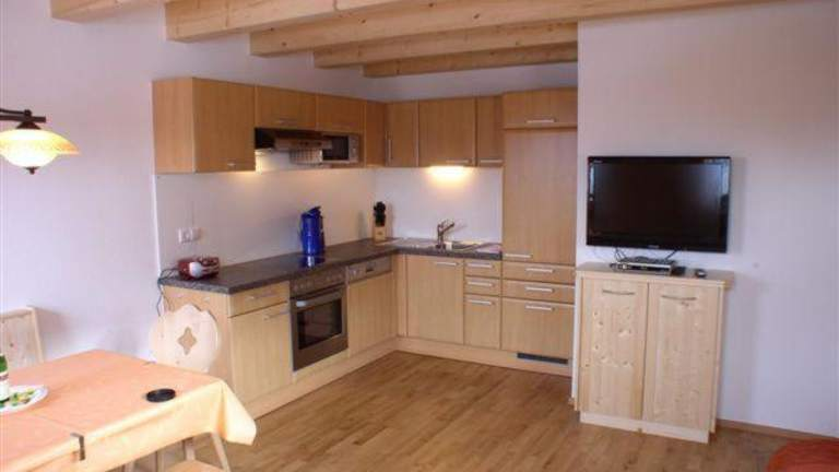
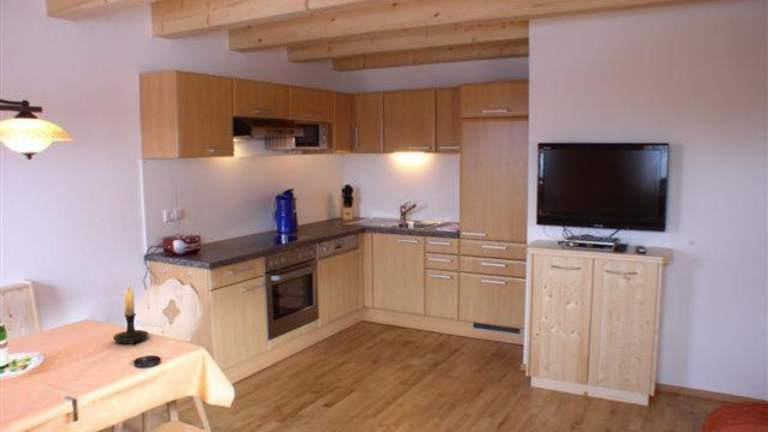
+ candle holder (130, 311)
